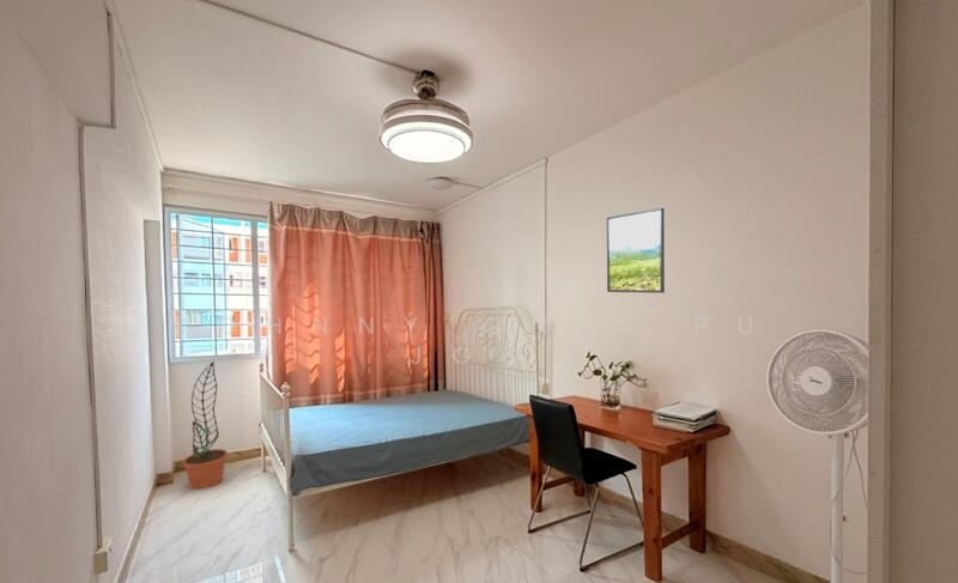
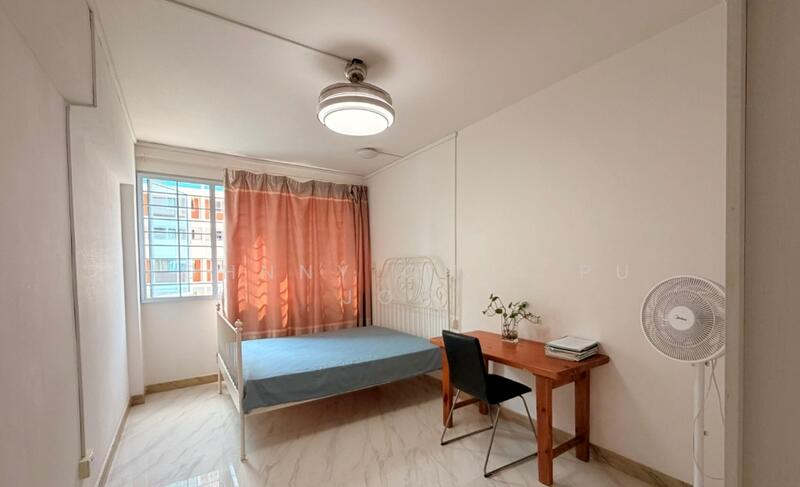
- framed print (633, 253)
- decorative plant (205, 421)
